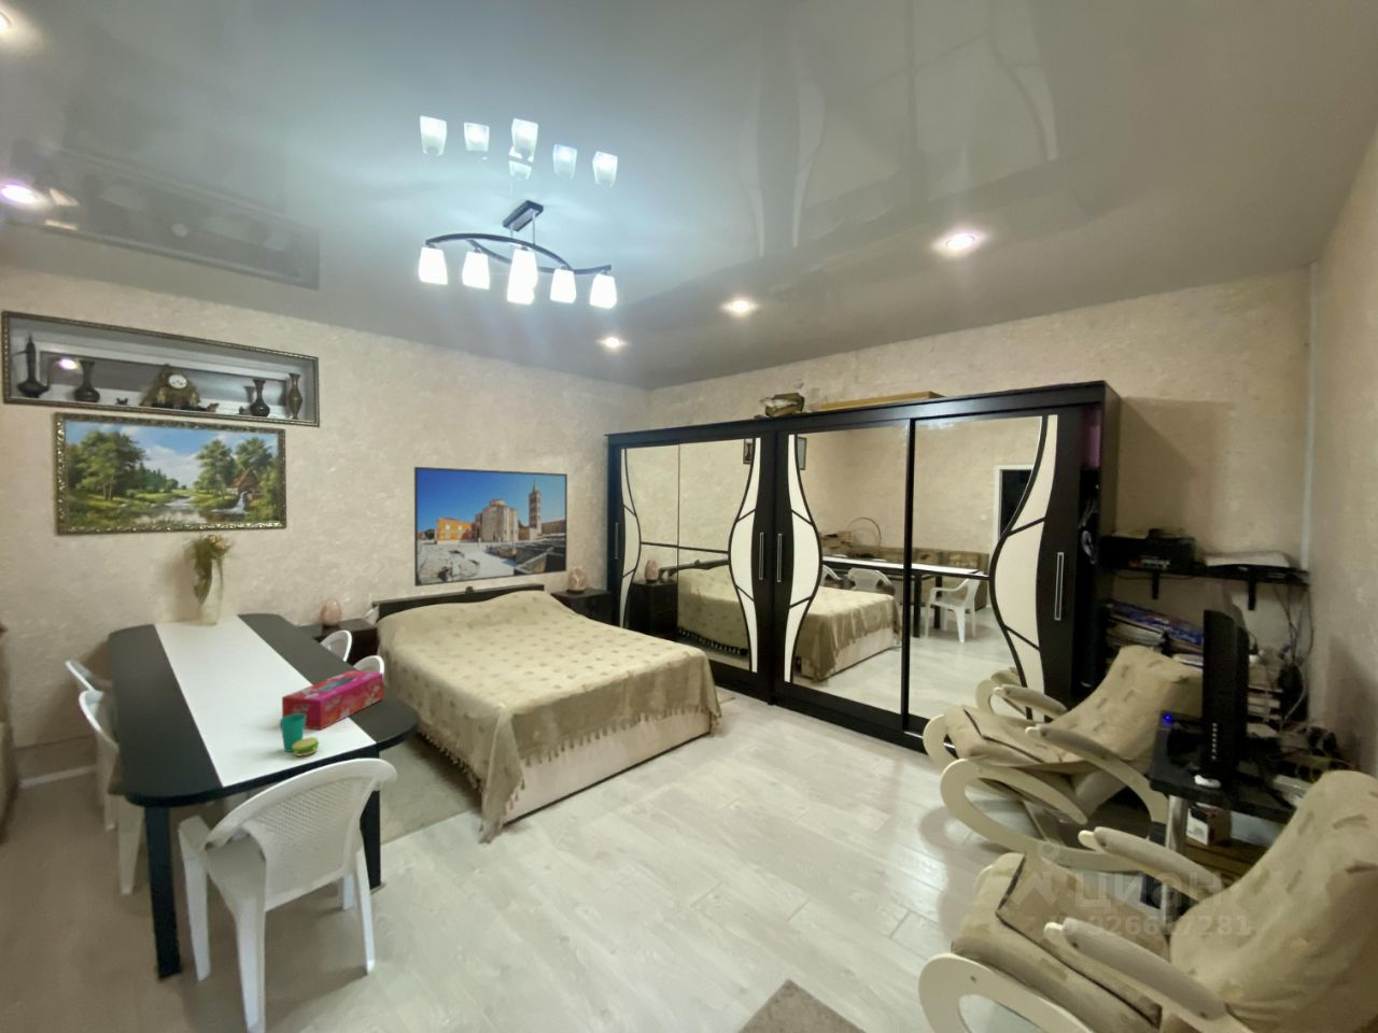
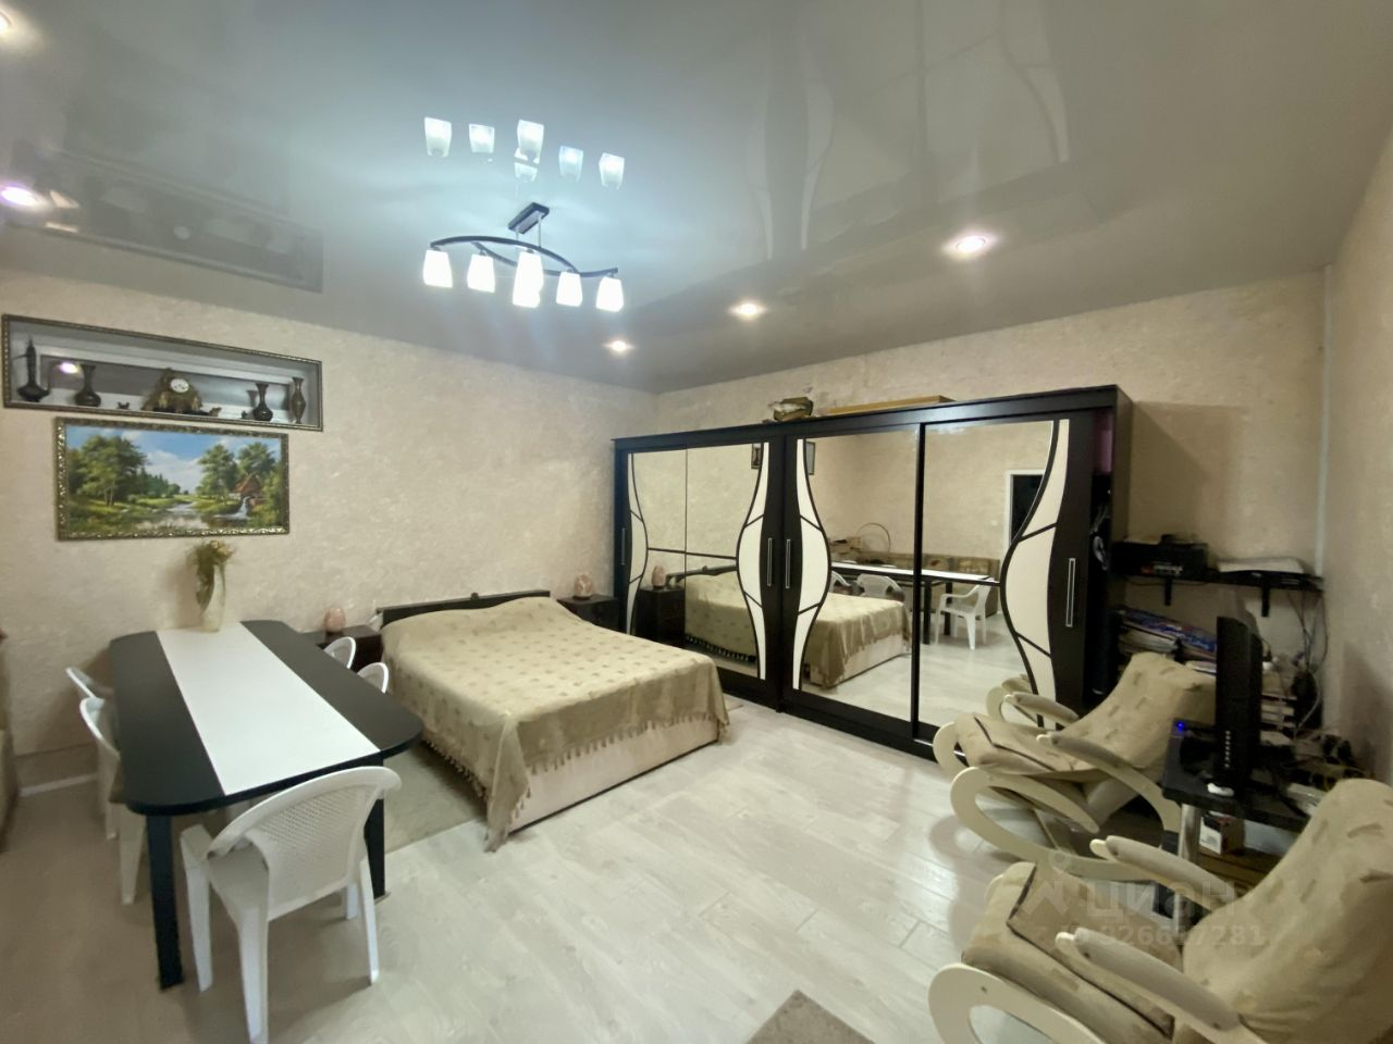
- cup (299, 735)
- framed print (498, 524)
- tissue box (336, 698)
